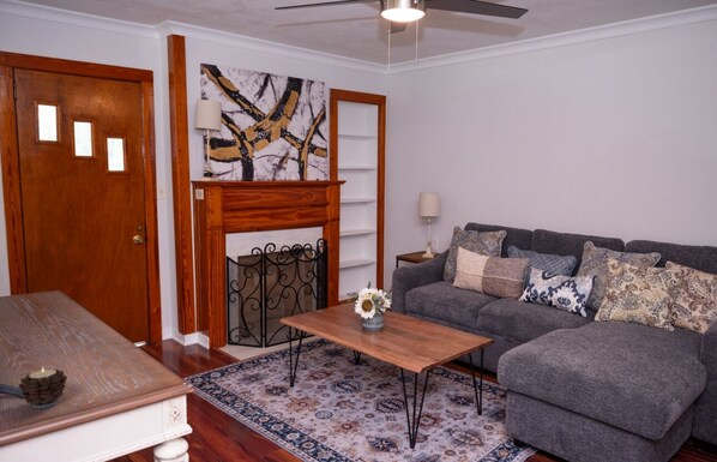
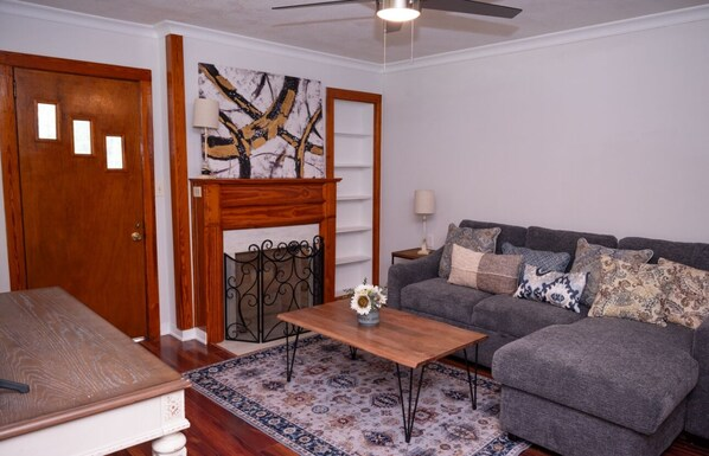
- candle (43, 385)
